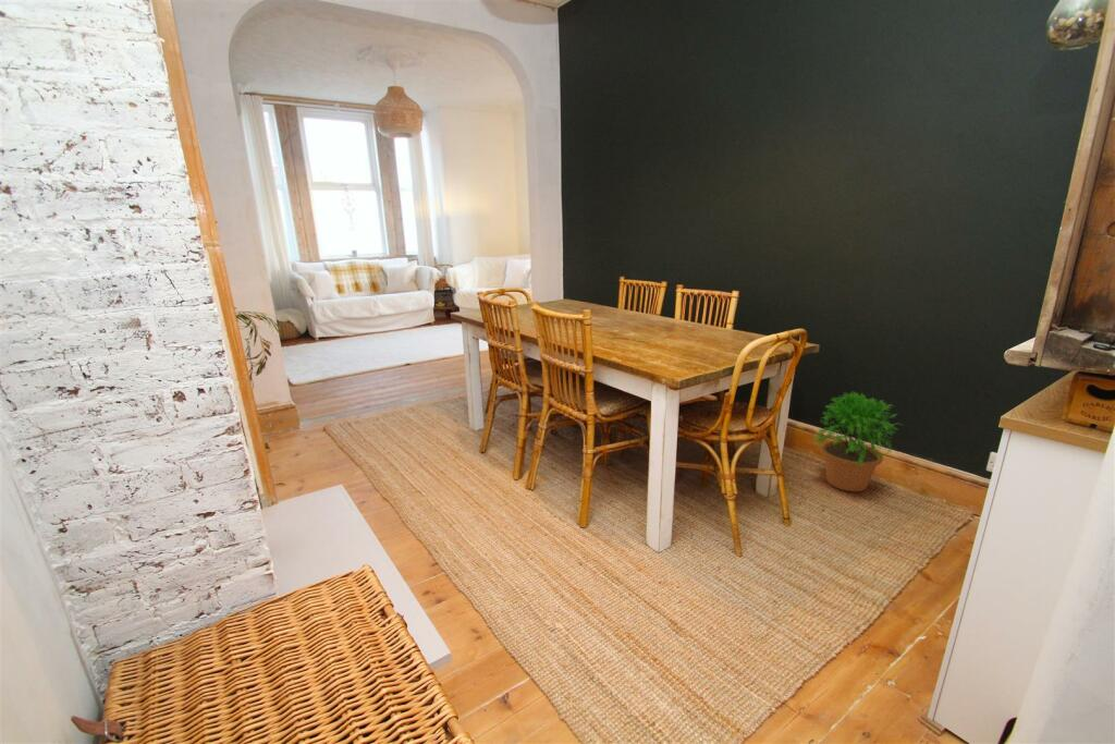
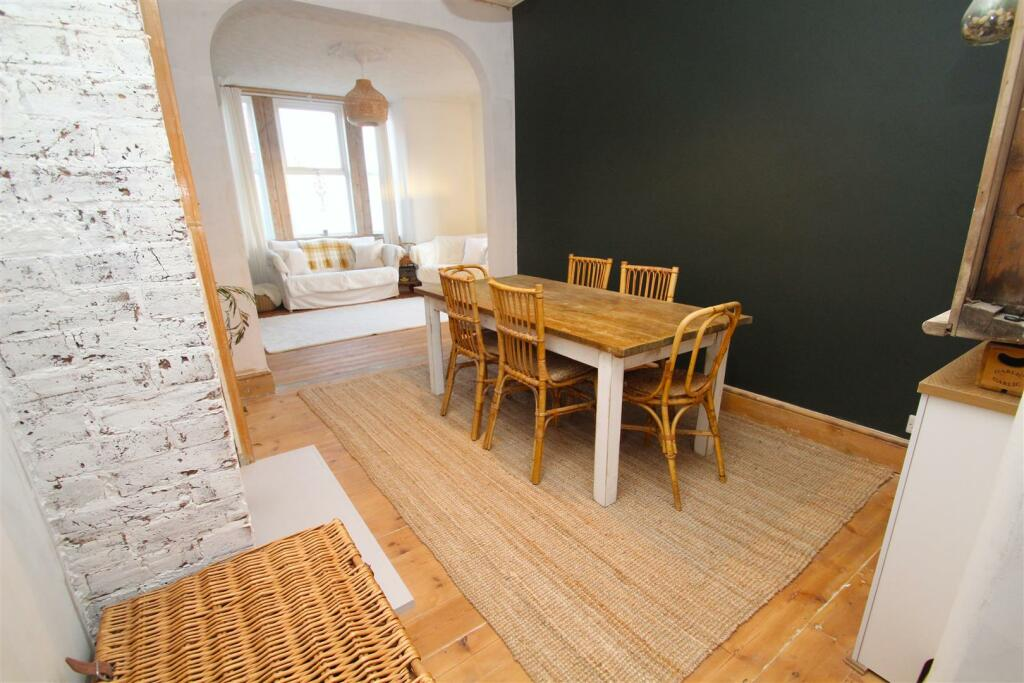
- potted plant (853, 438)
